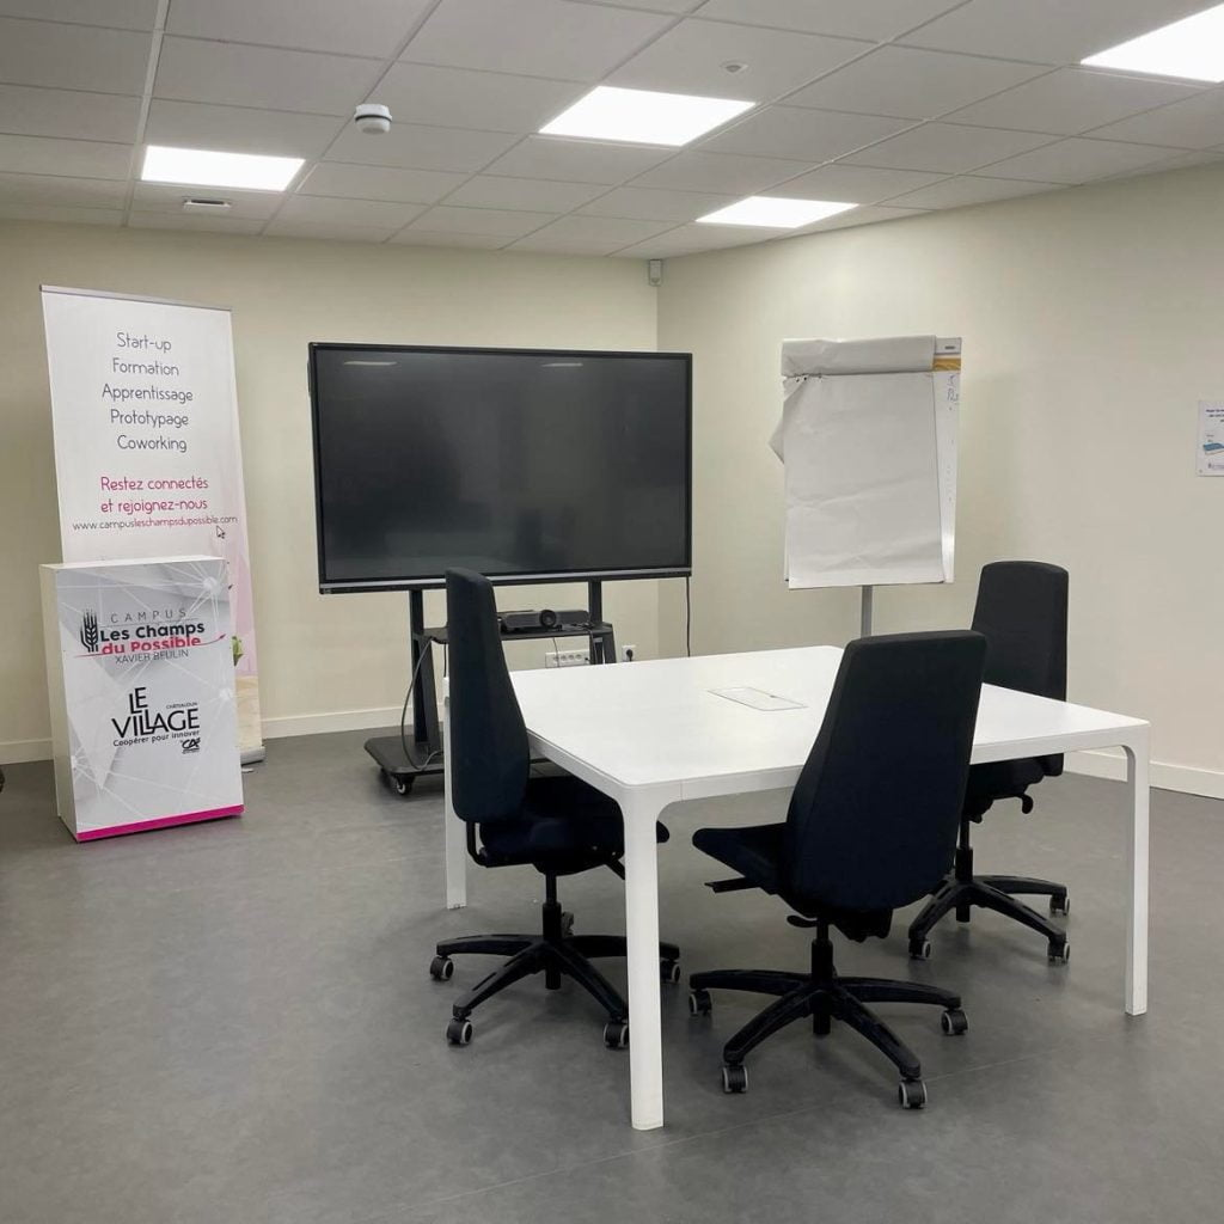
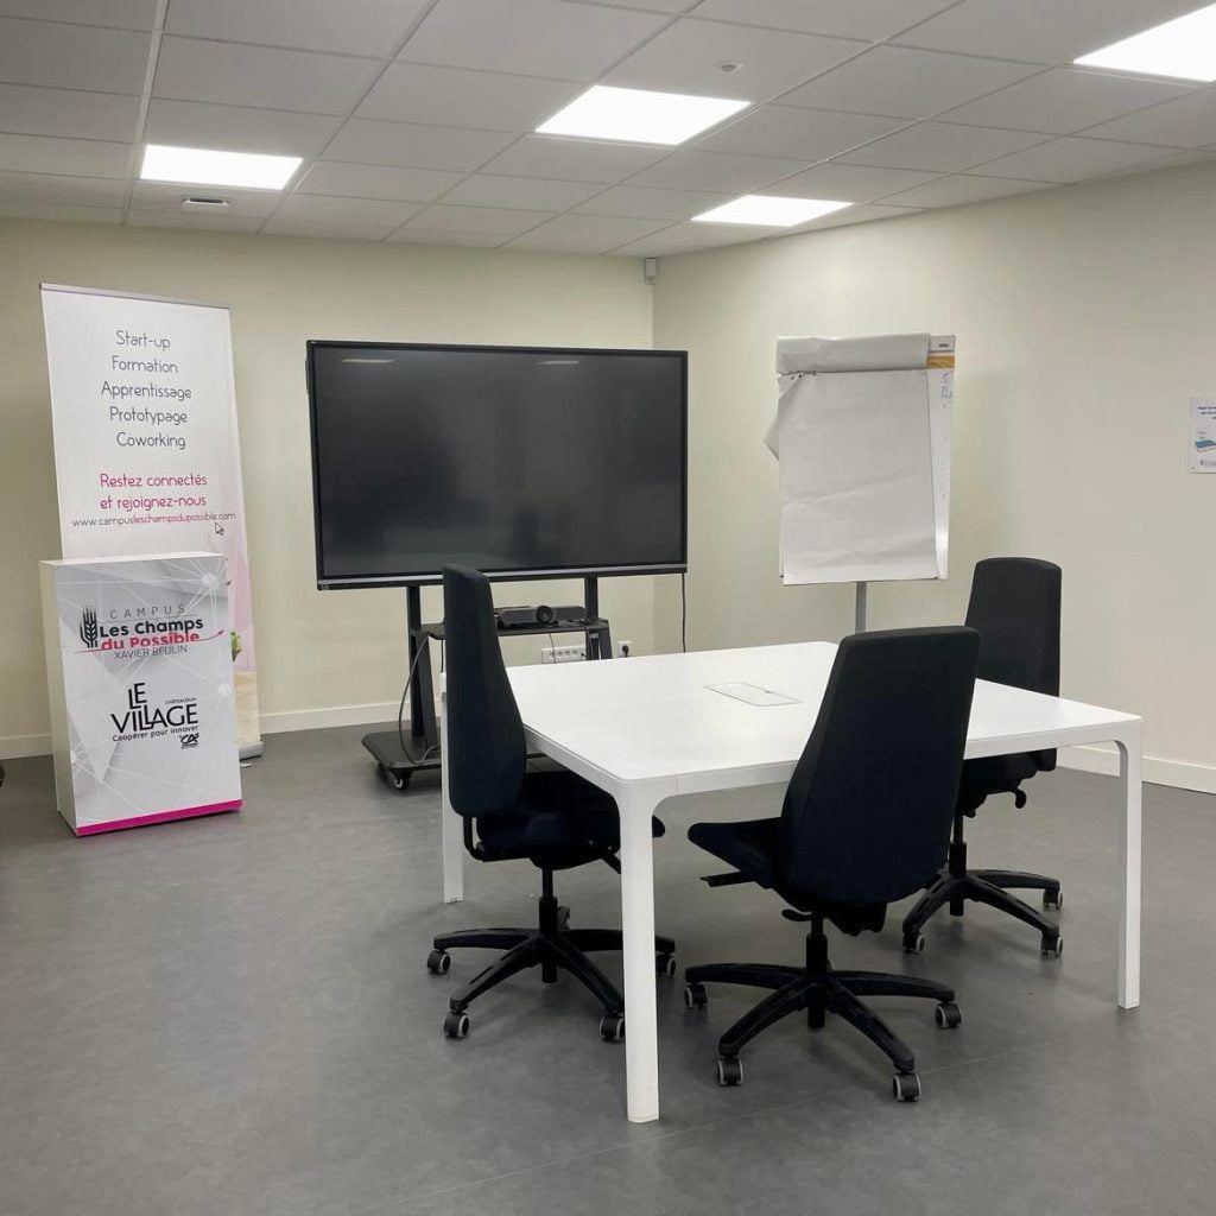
- smoke detector (373, 120)
